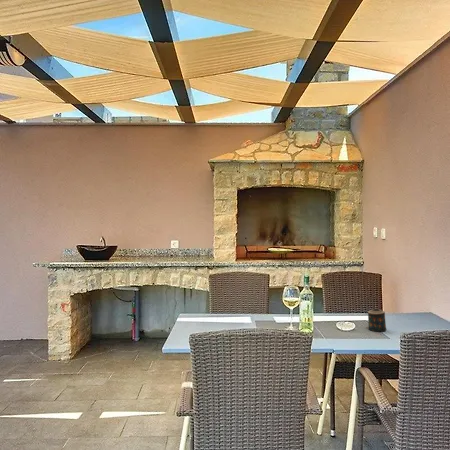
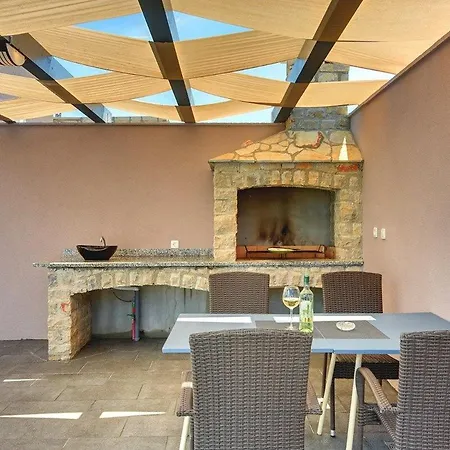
- candle (376, 319)
